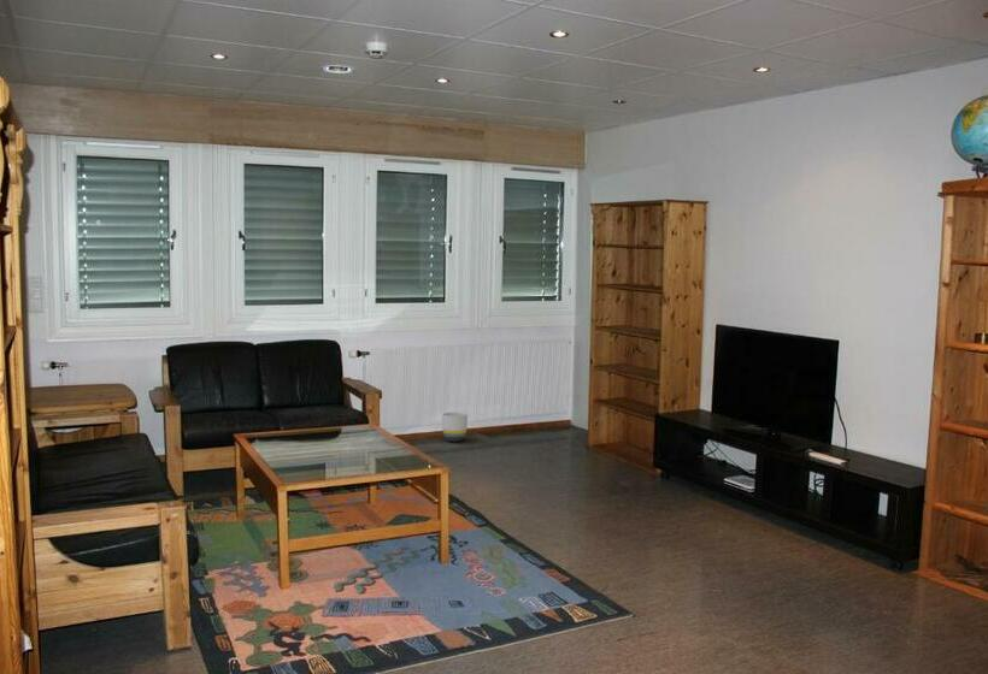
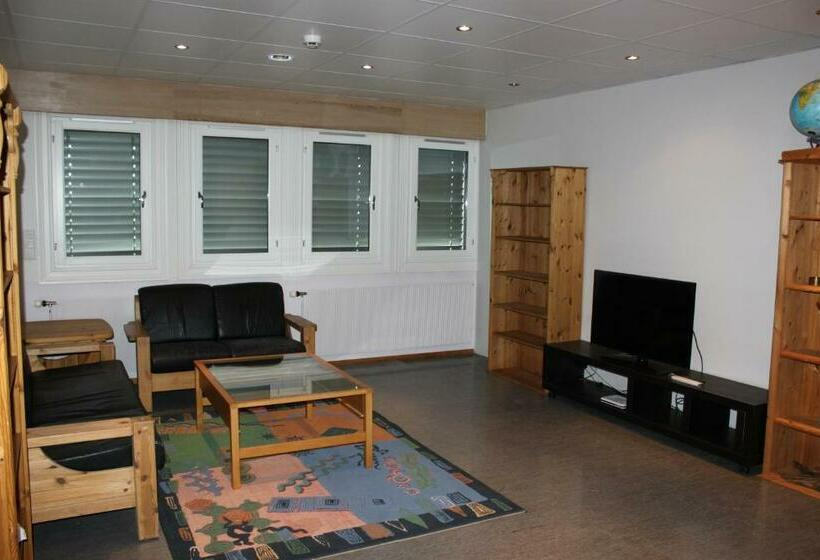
- planter (454, 427)
